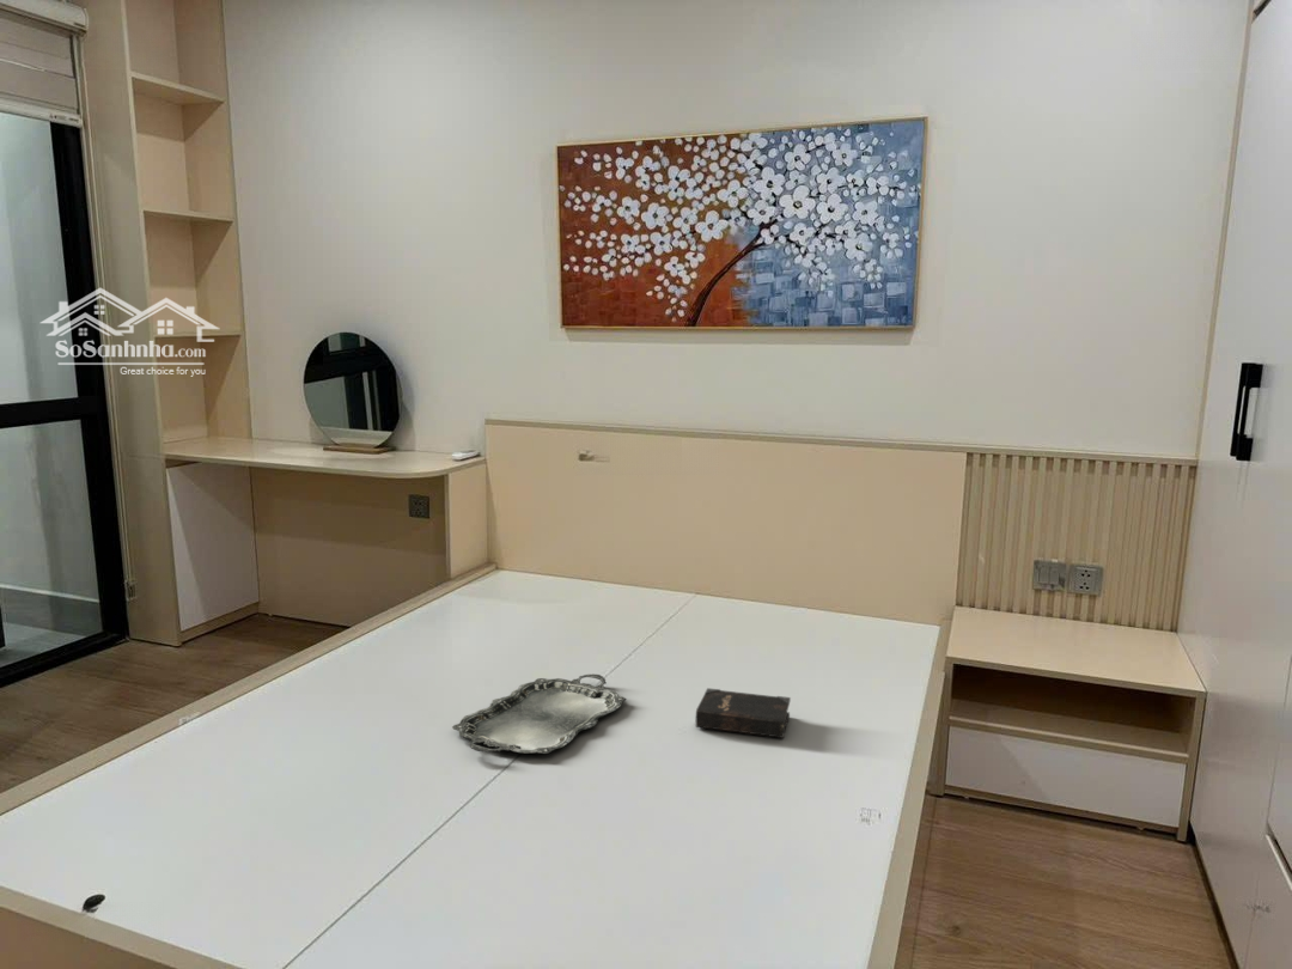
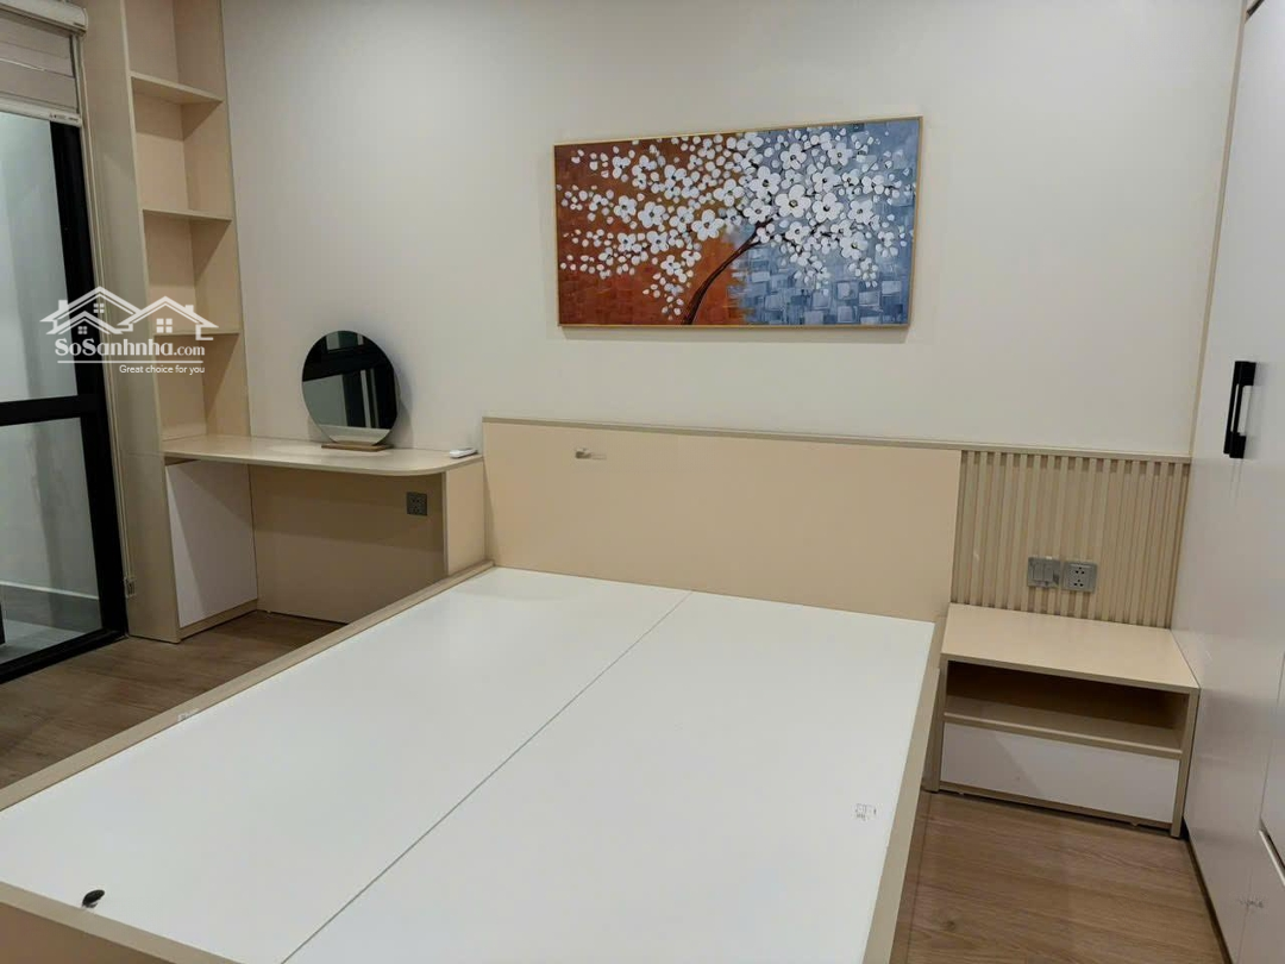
- serving tray (542, 712)
- hardback book (743, 713)
